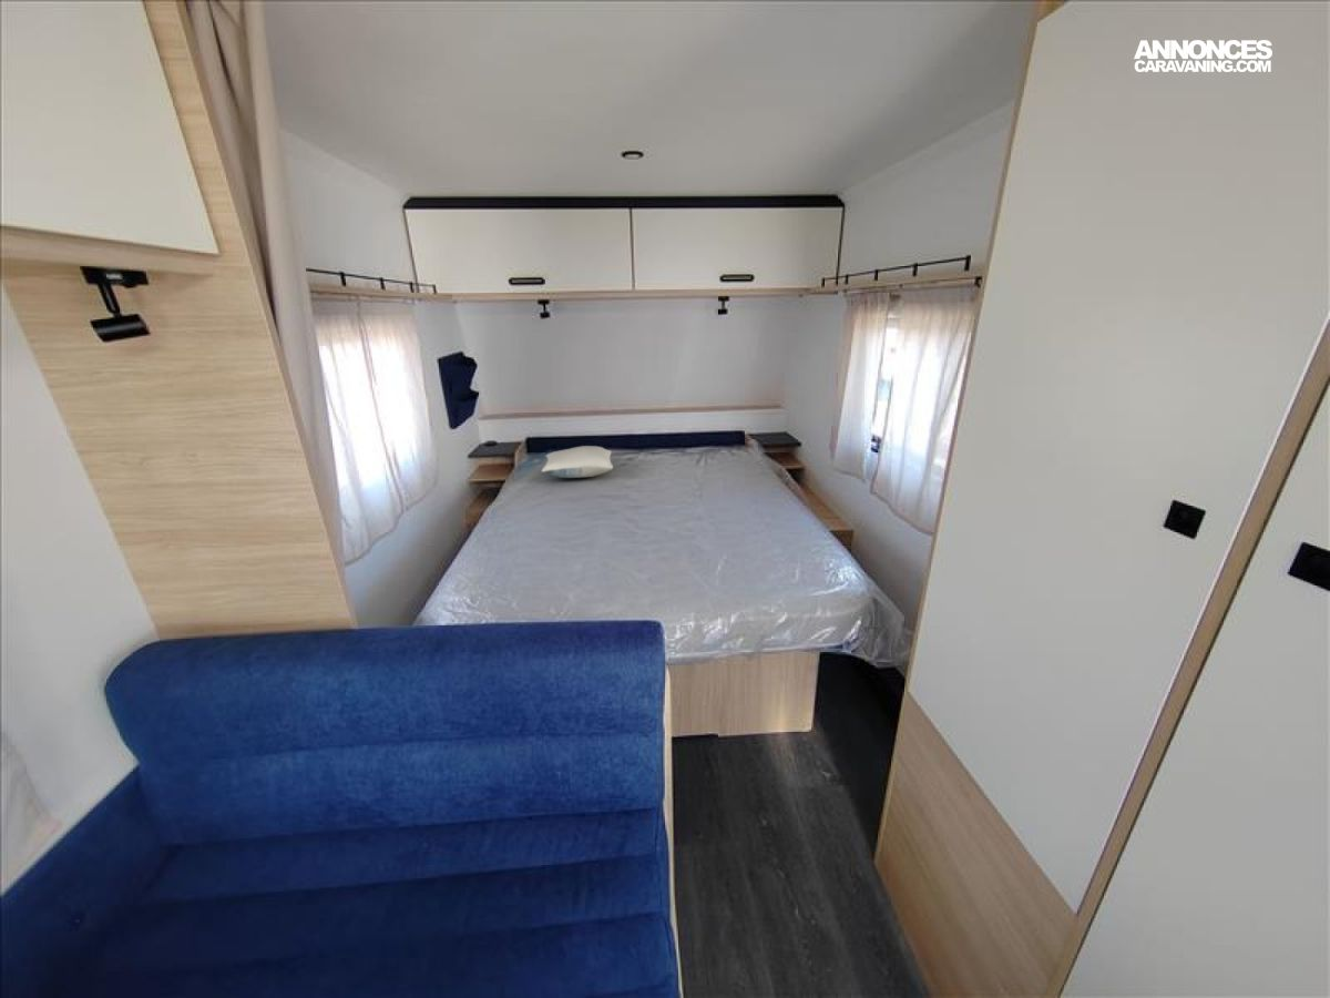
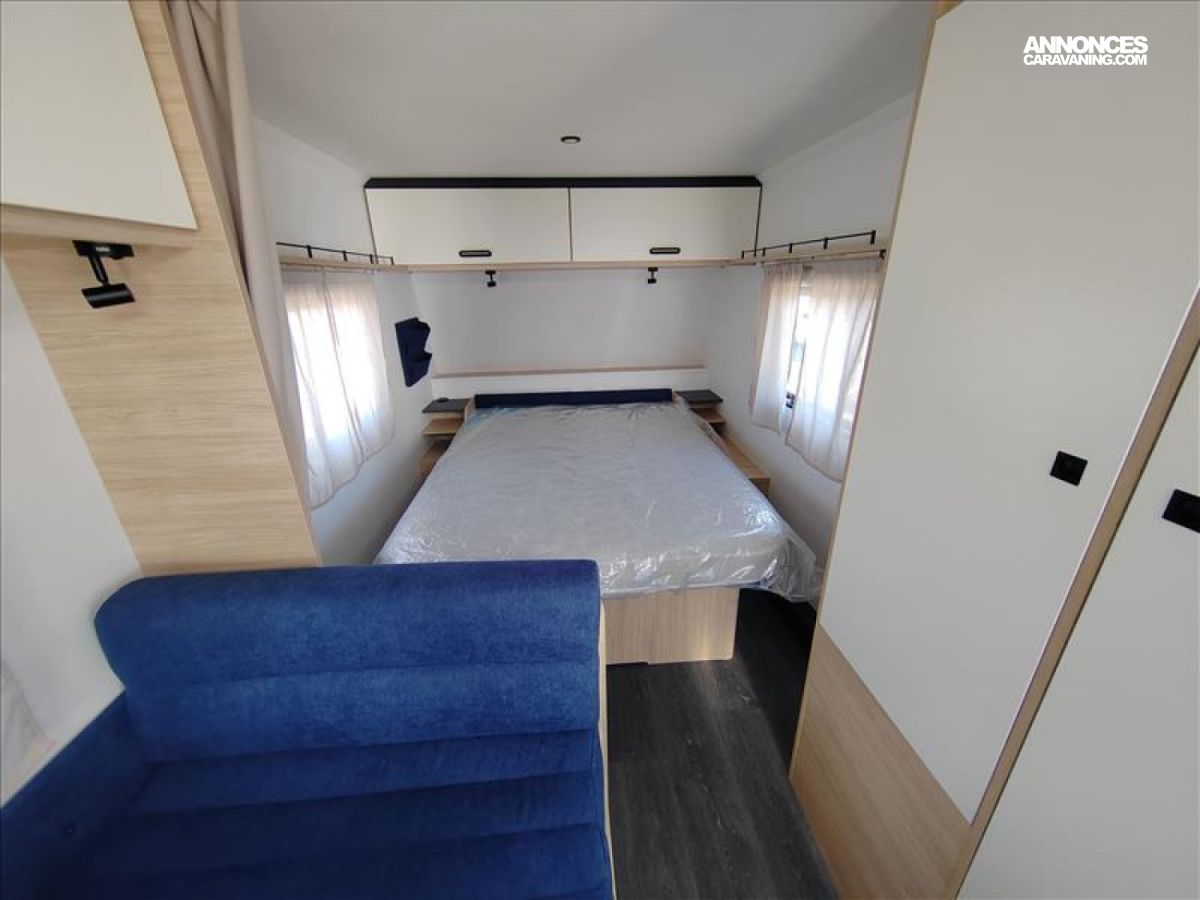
- pillow (577, 461)
